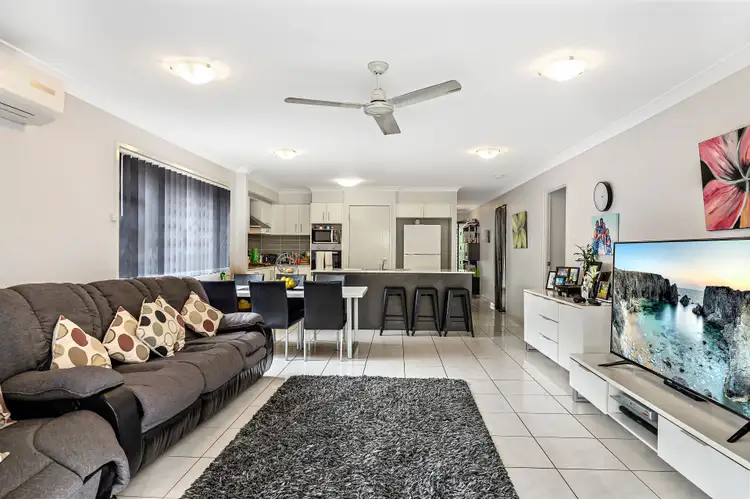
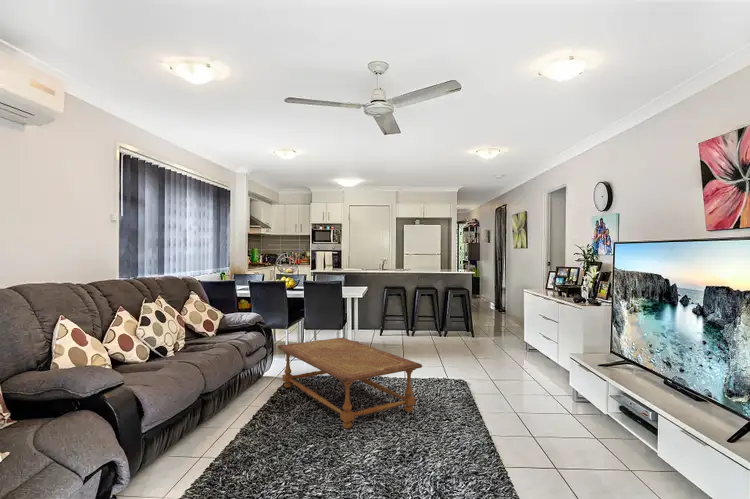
+ coffee table (343, 376)
